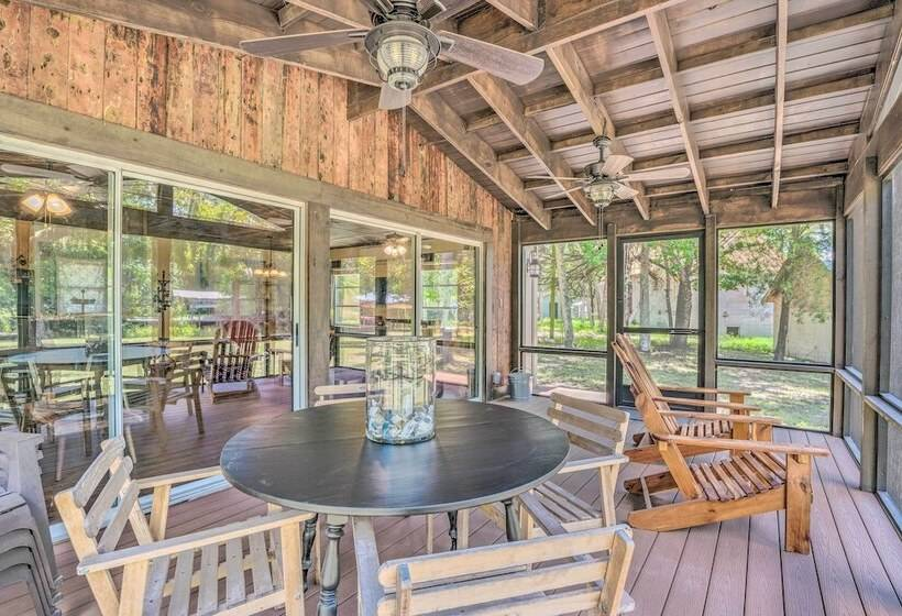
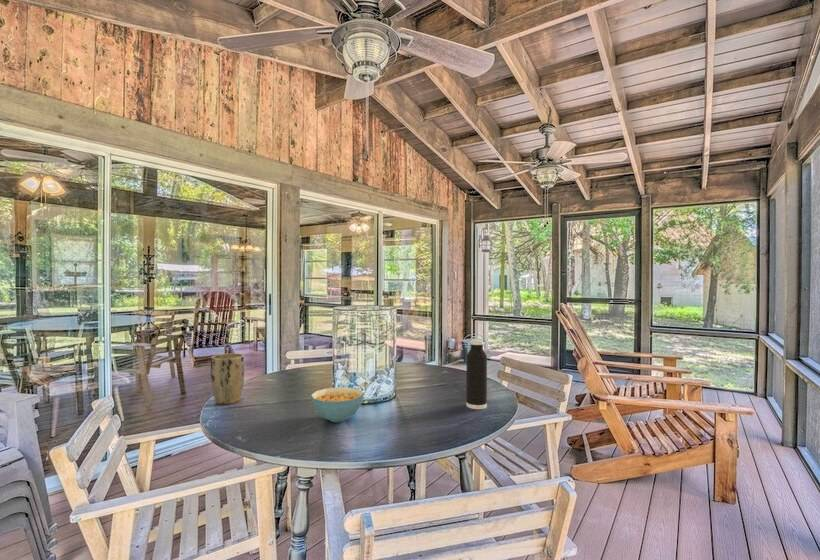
+ cereal bowl (337, 406)
+ water bottle (476, 373)
+ plant pot (227, 378)
